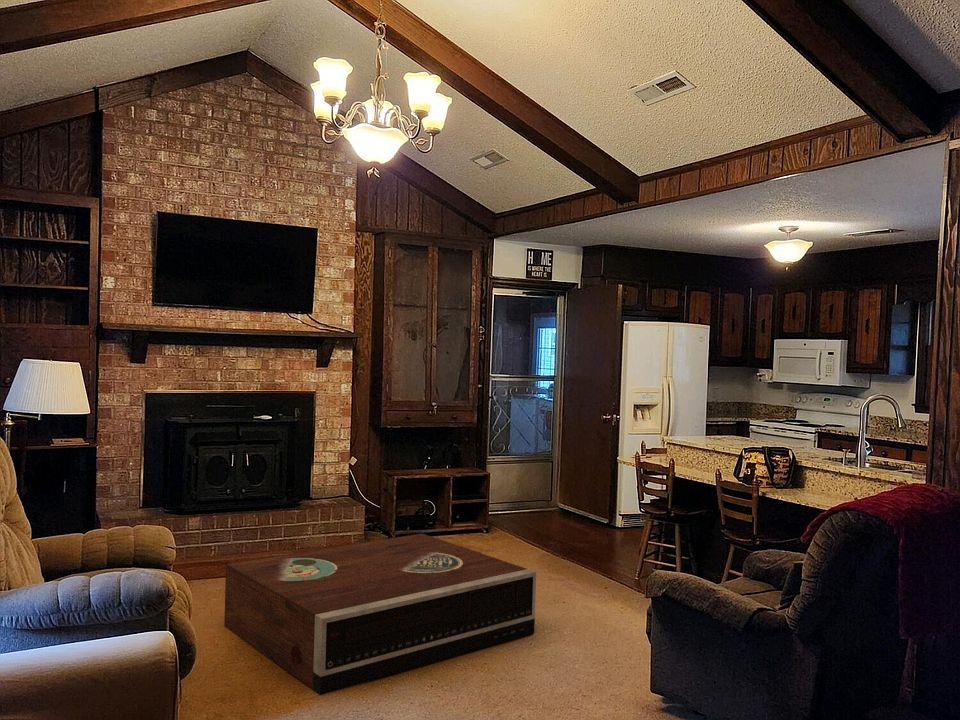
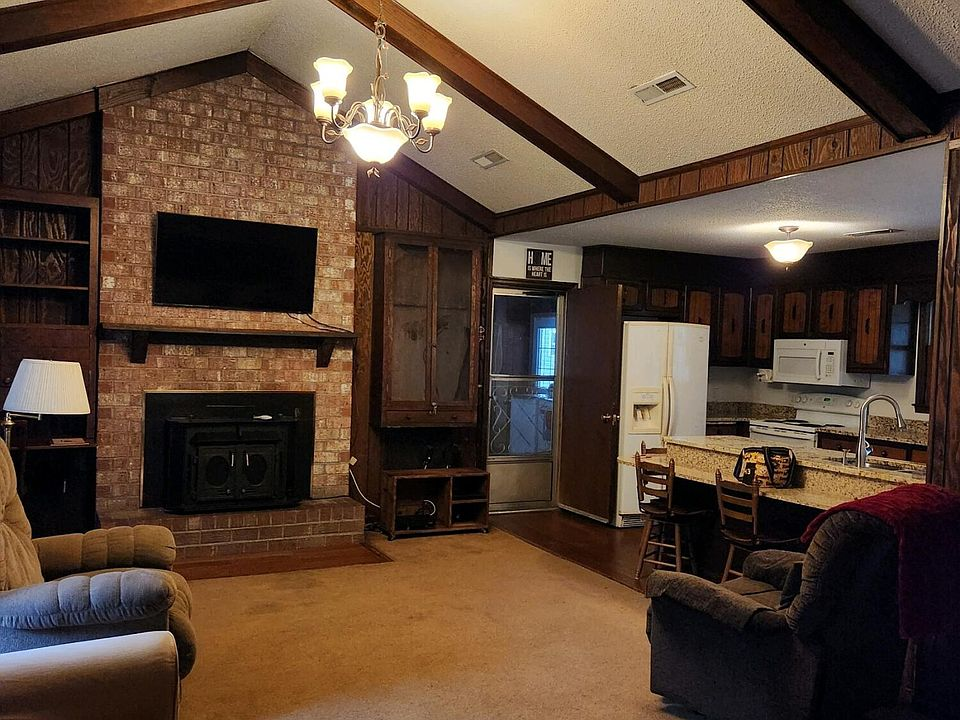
- stereo (381, 599)
